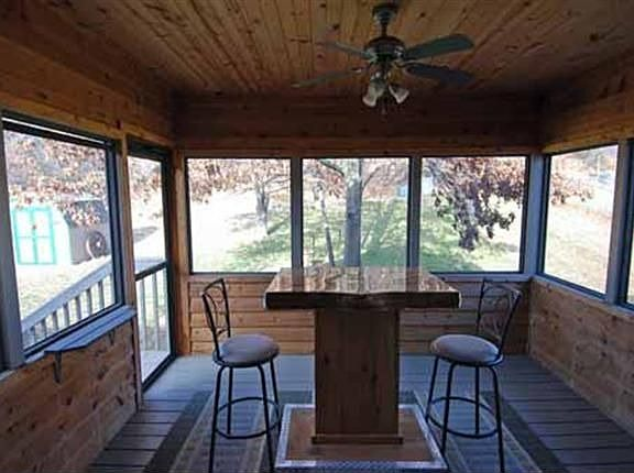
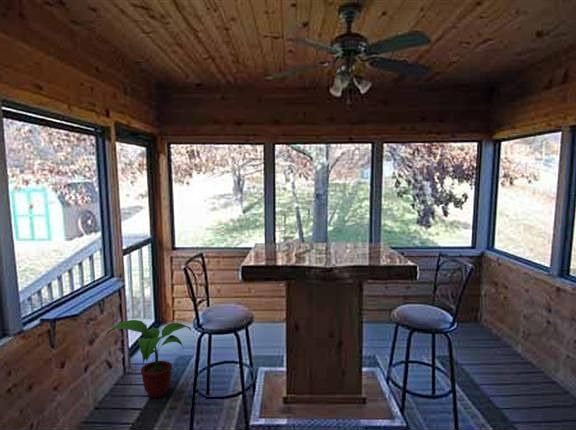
+ potted plant (143, 362)
